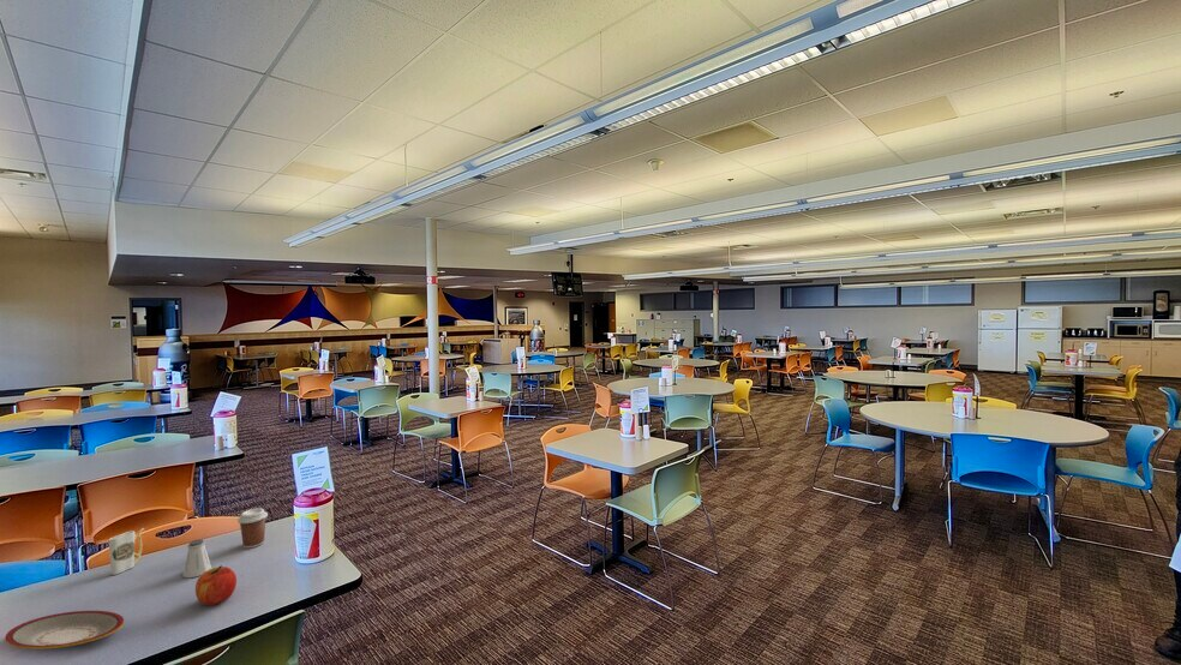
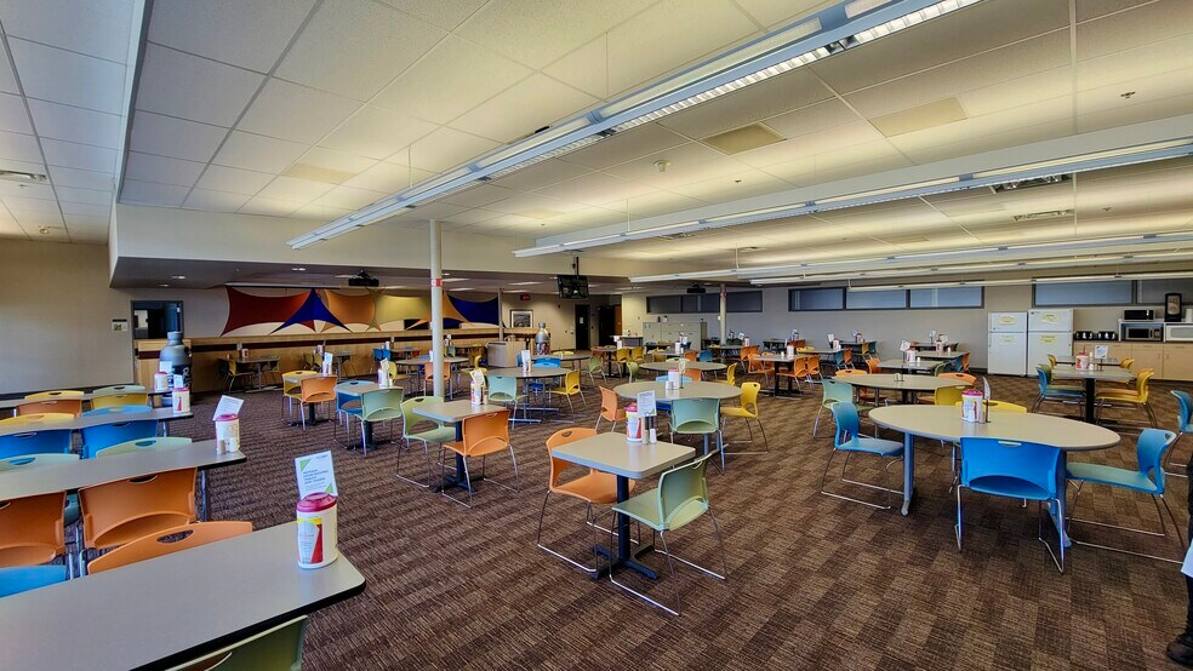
- plate (66, 633)
- coffee cup (253, 527)
- saltshaker (197, 556)
- apple (215, 583)
- invalid cup (127, 550)
